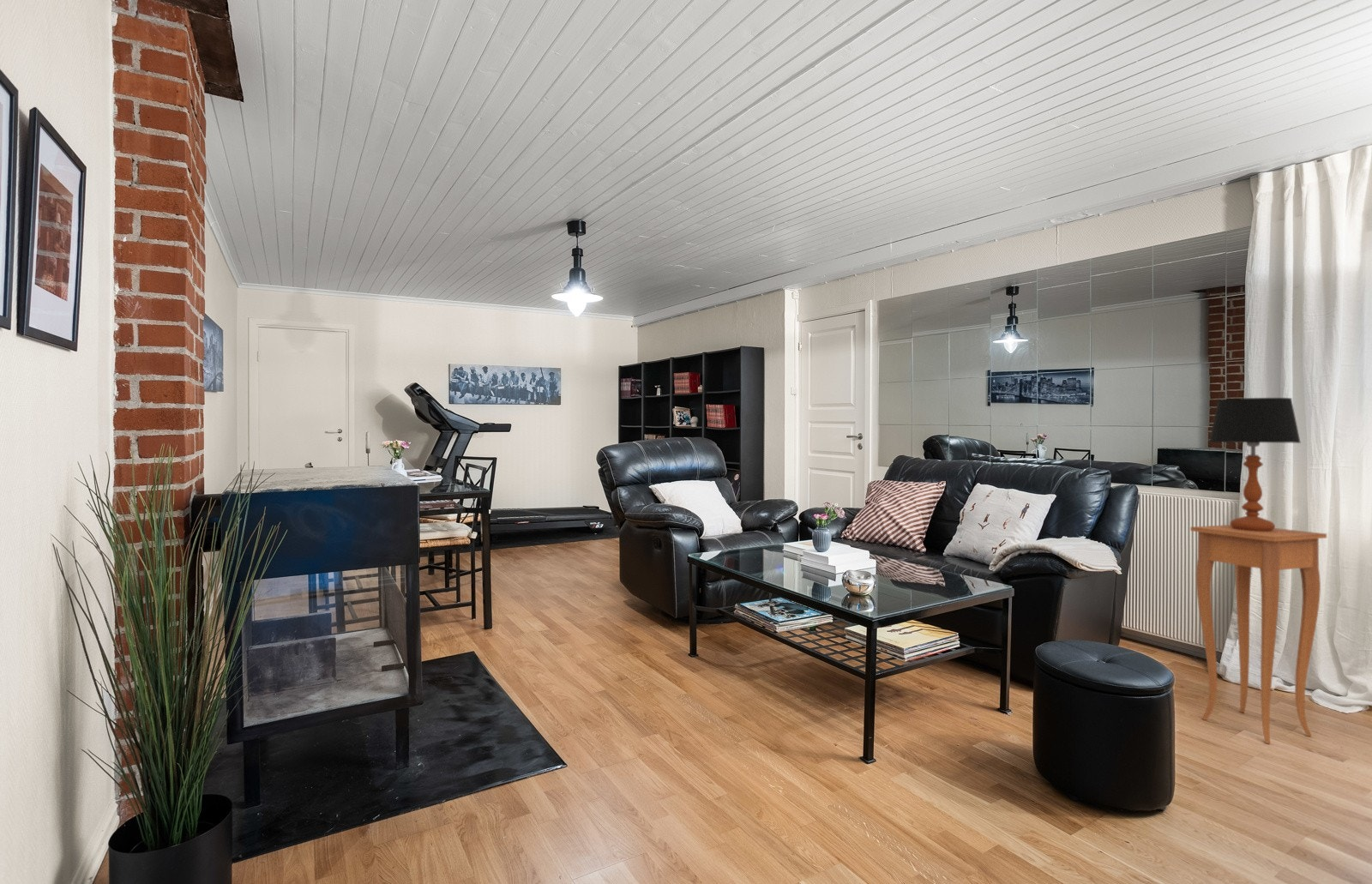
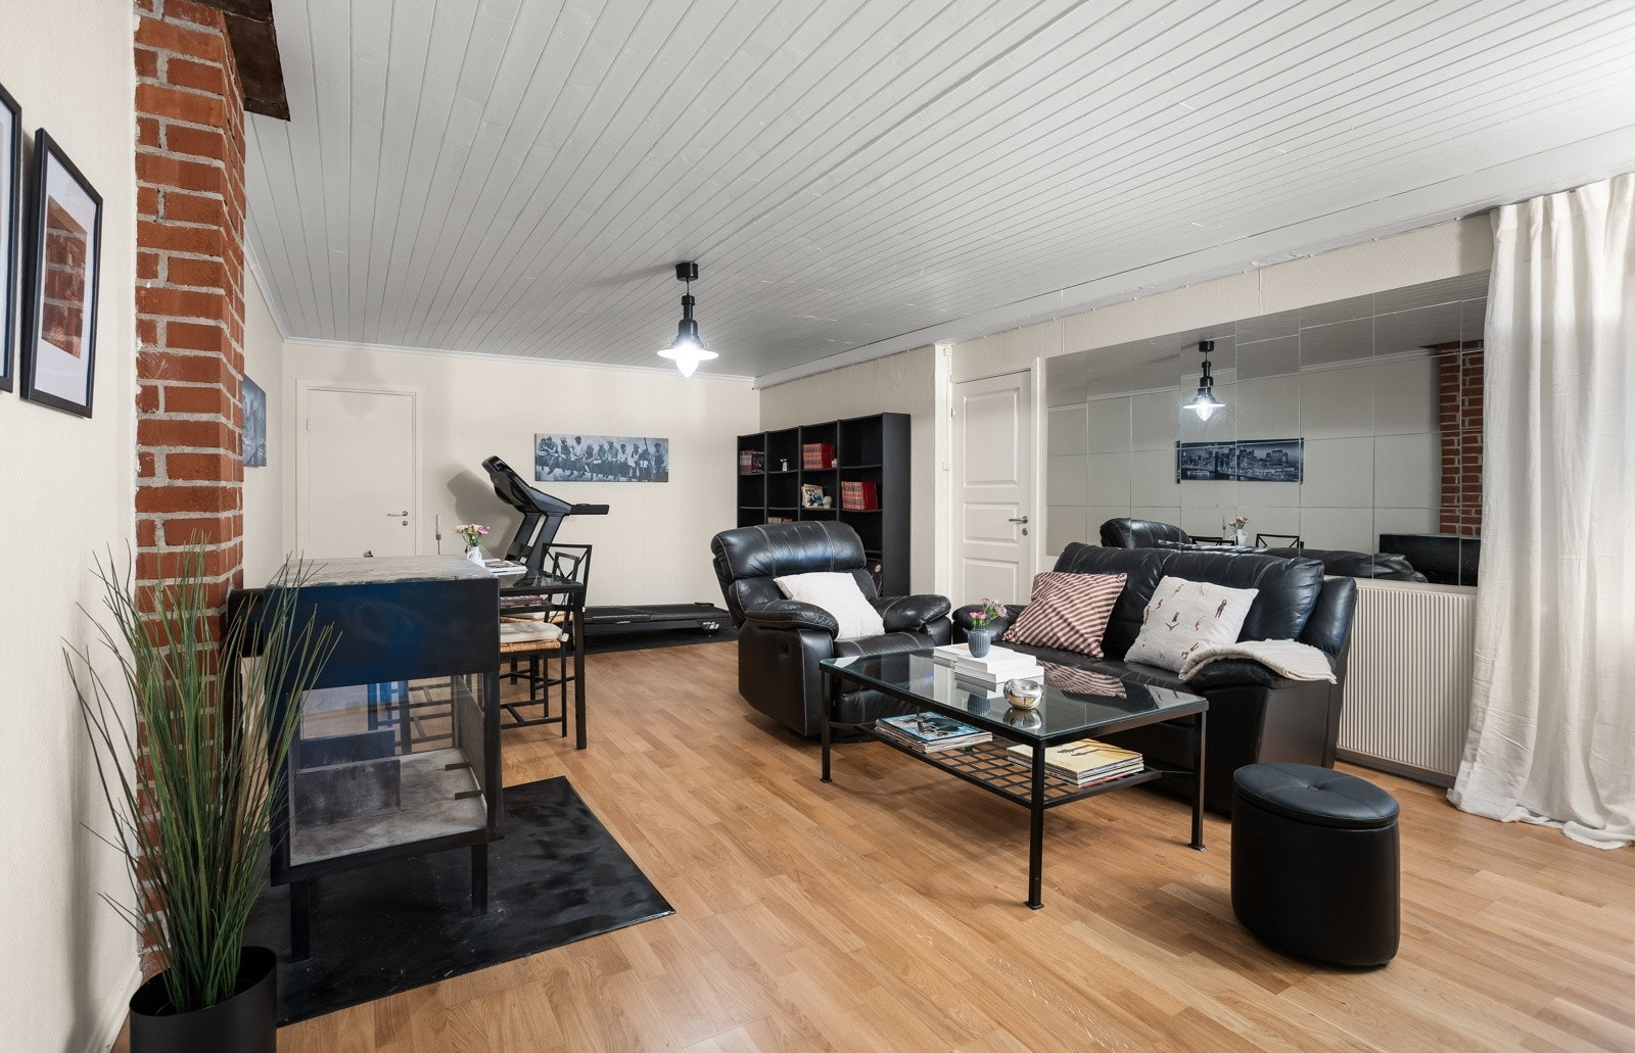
- side table (1249, 628)
- table lamp (1253, 464)
